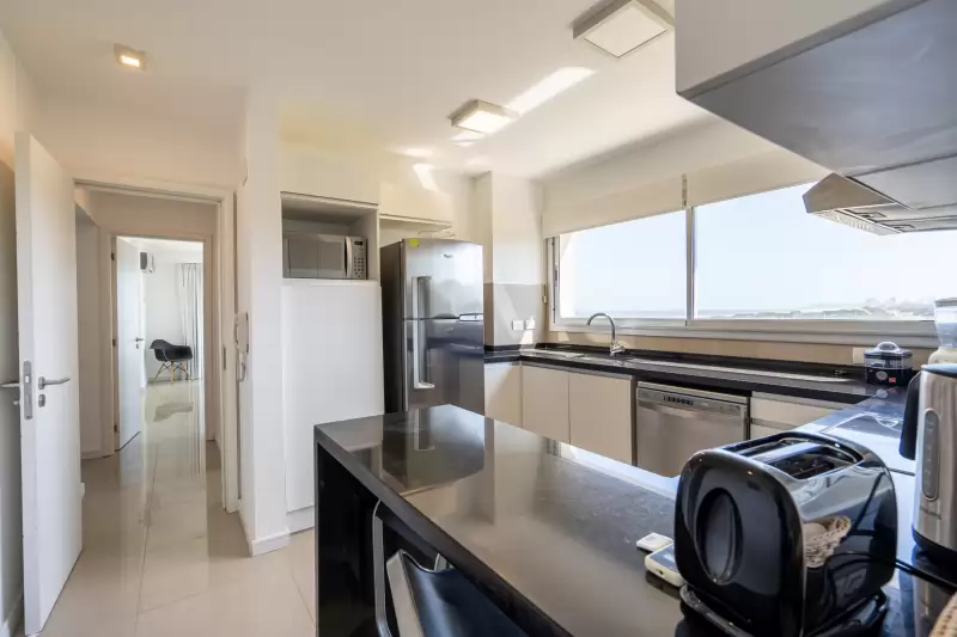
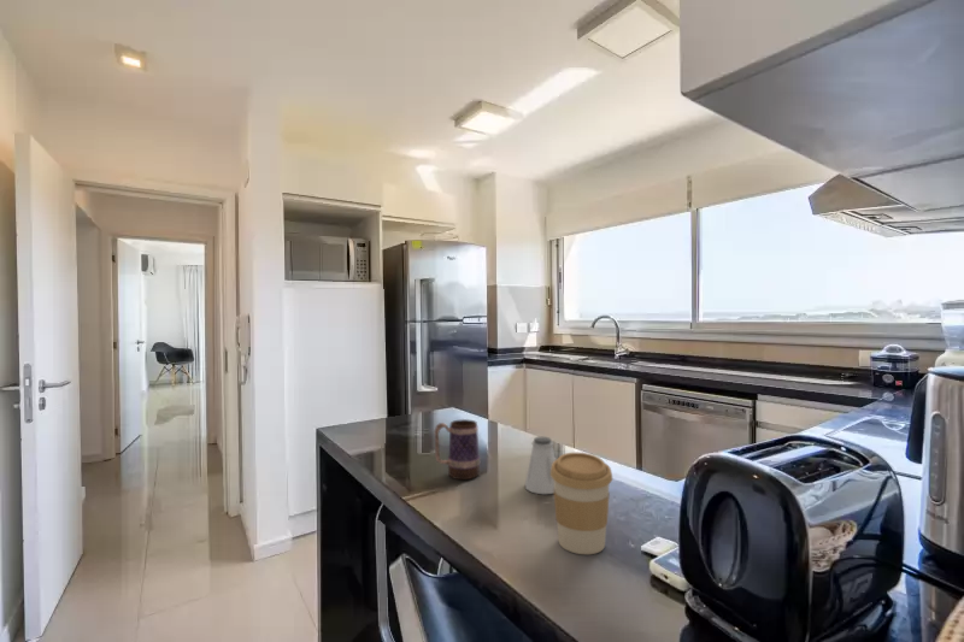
+ saltshaker (542, 463)
+ coffee cup (581, 500)
+ mug (457, 448)
